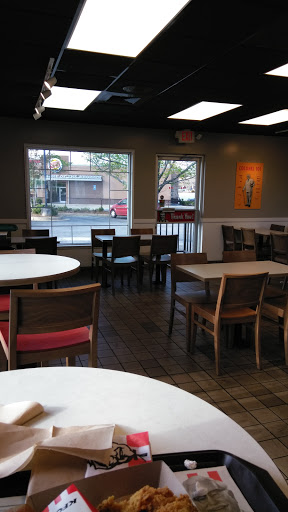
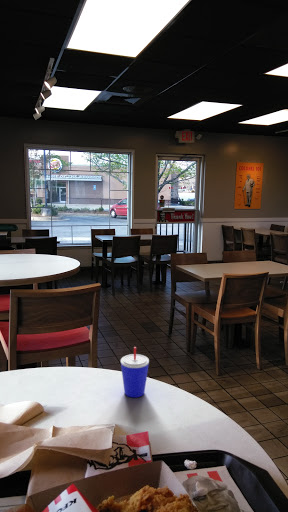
+ beverage cup (134, 370)
